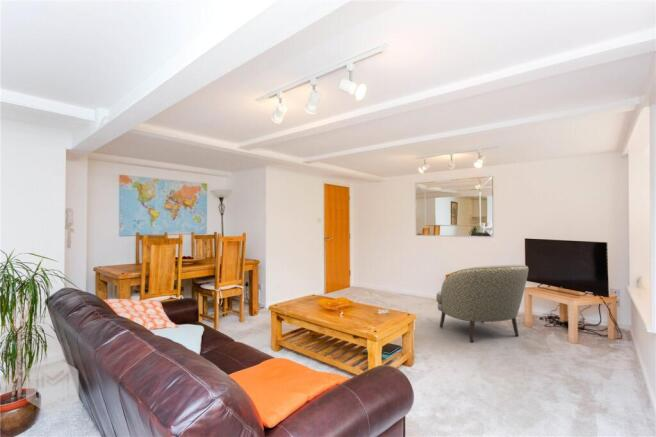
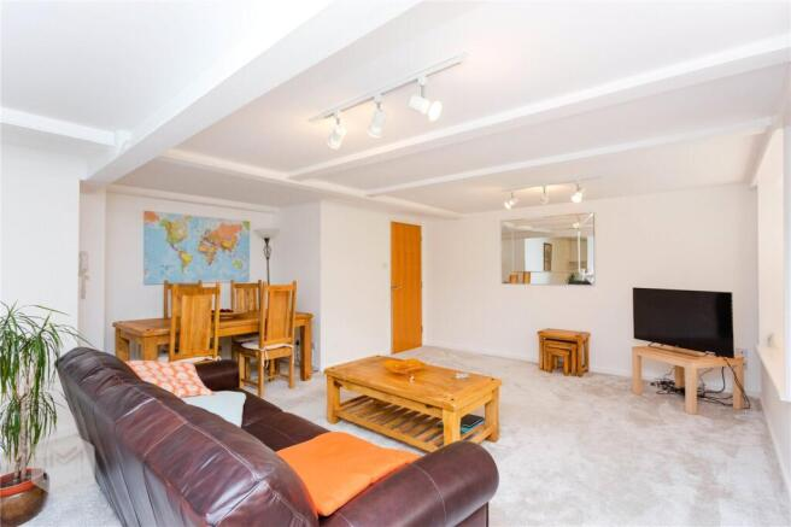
- armchair (481, 297)
